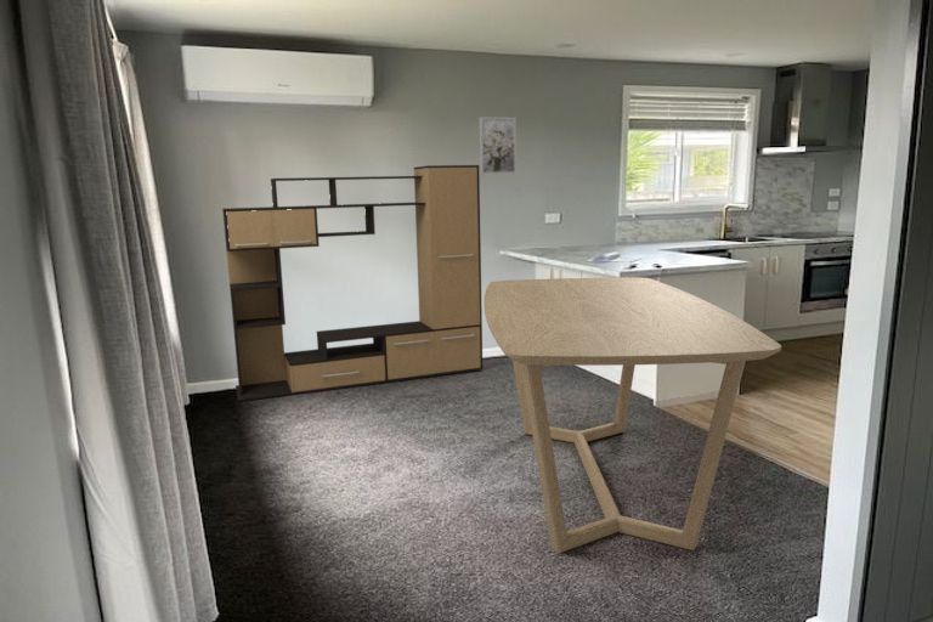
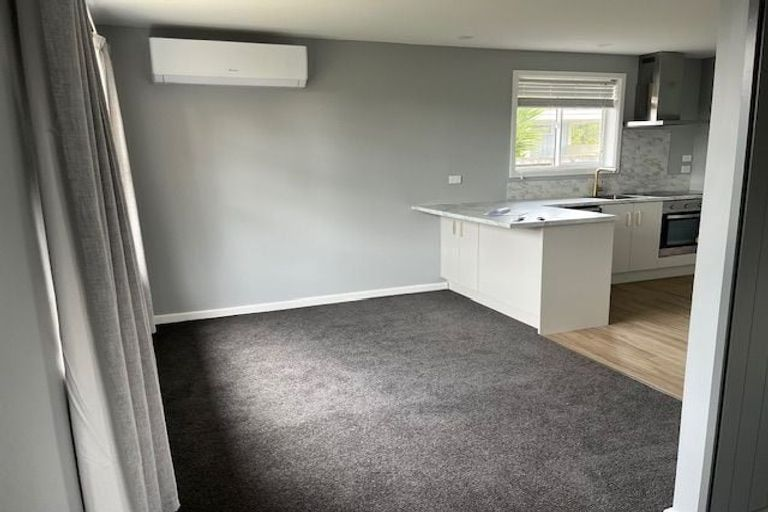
- wall art (498, 146)
- media console (357, 234)
- dining table (617, 397)
